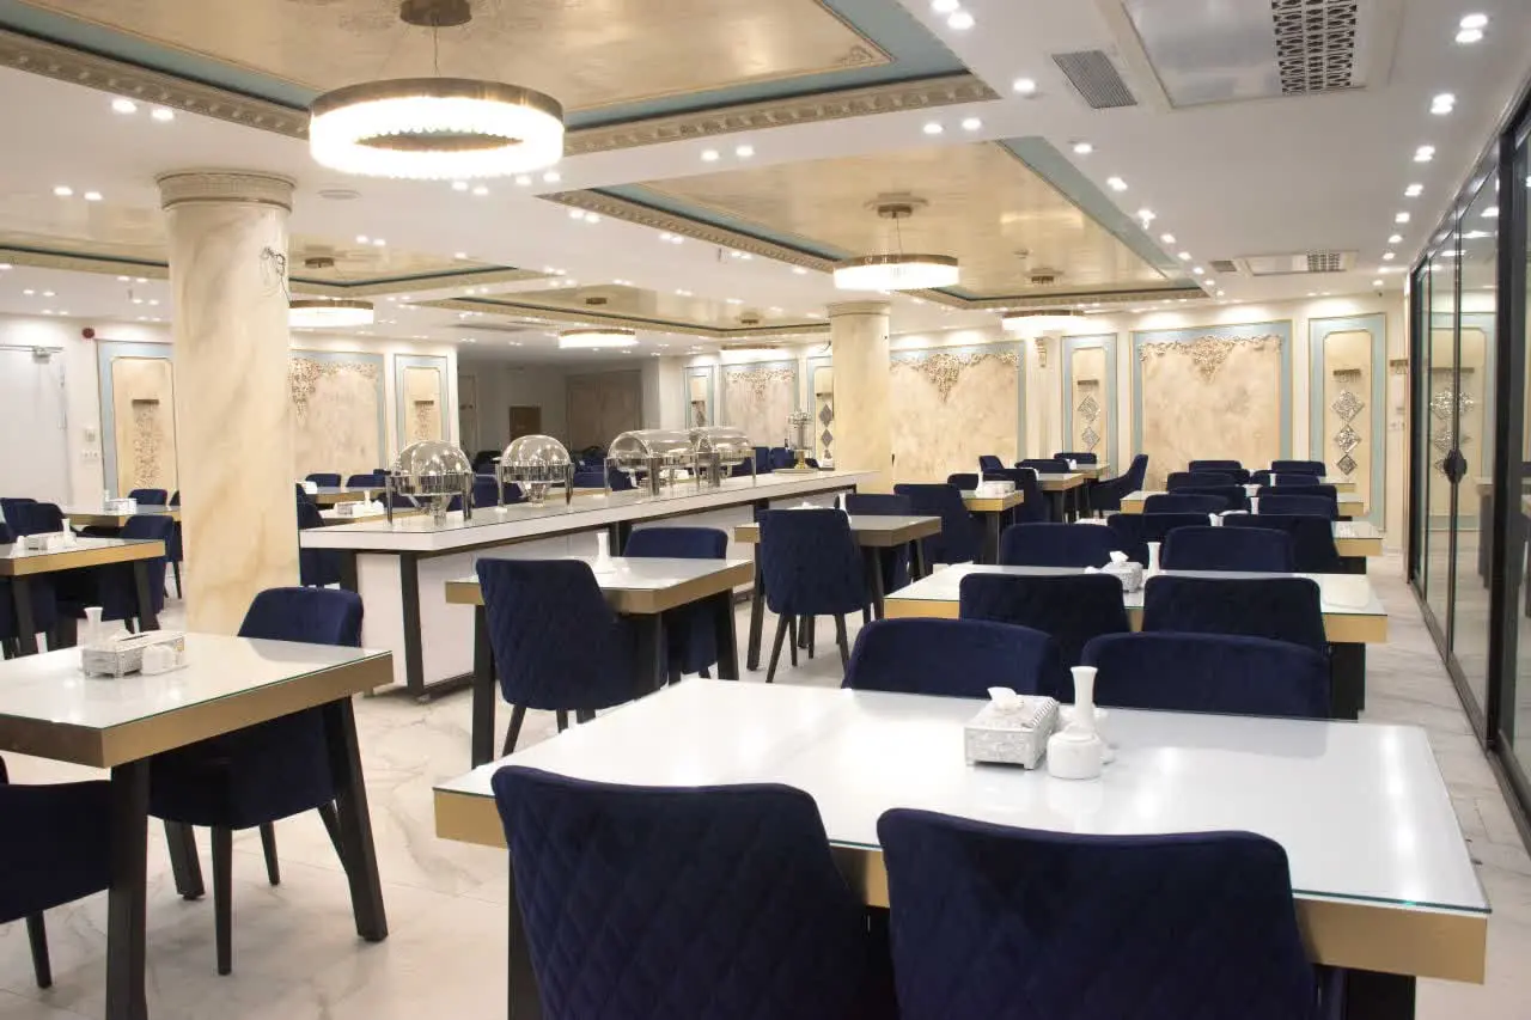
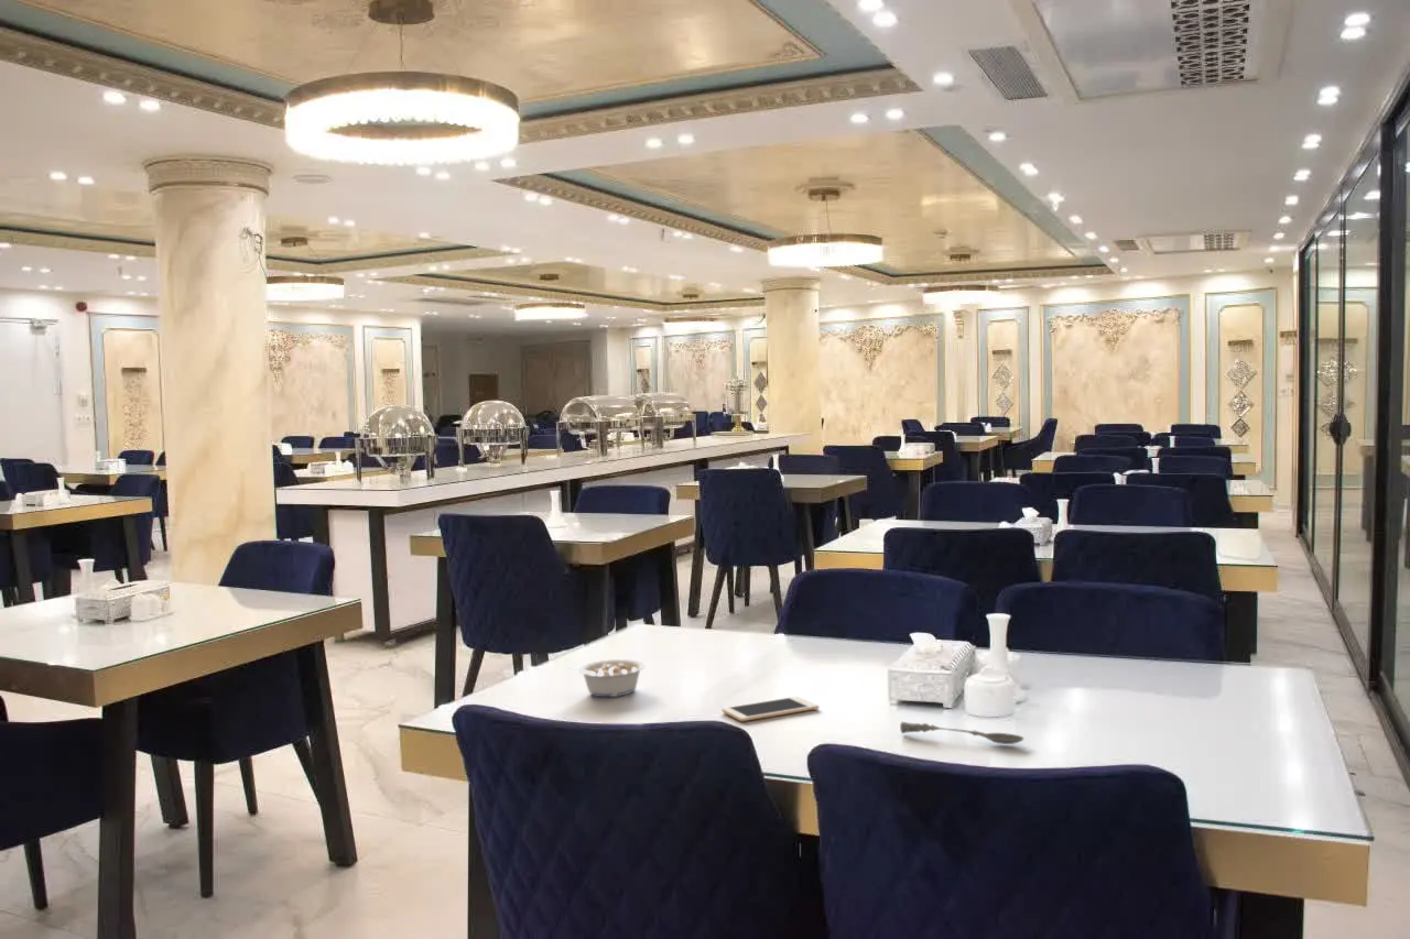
+ soupspoon (961, 731)
+ legume (610, 677)
+ cell phone (770, 708)
